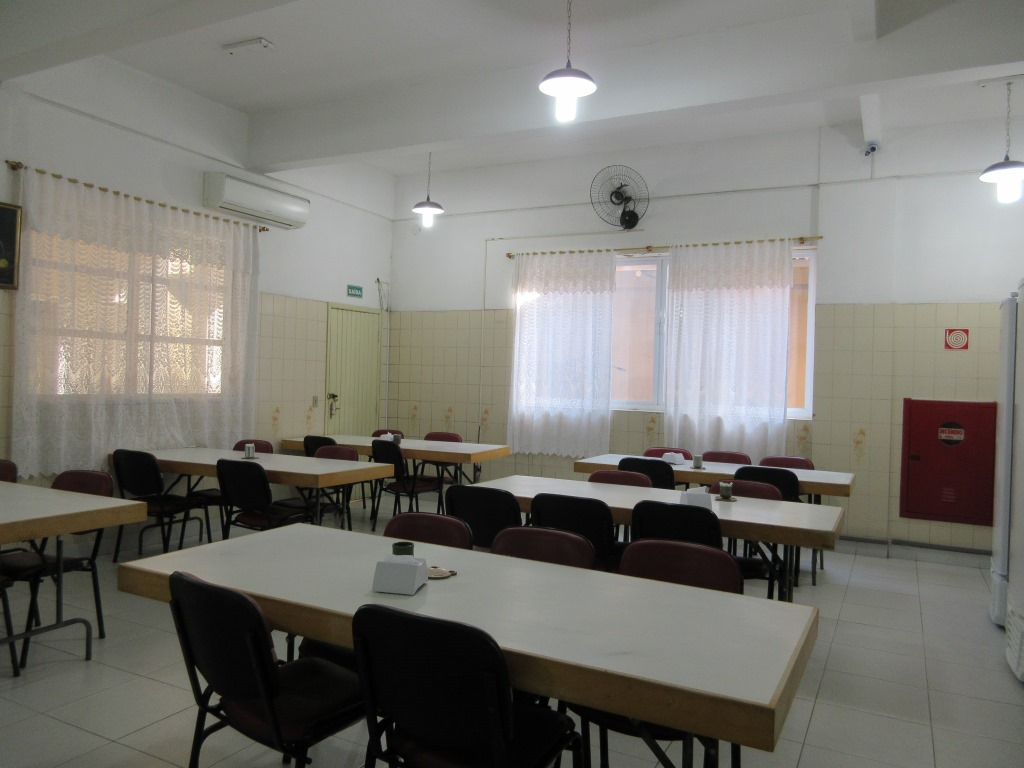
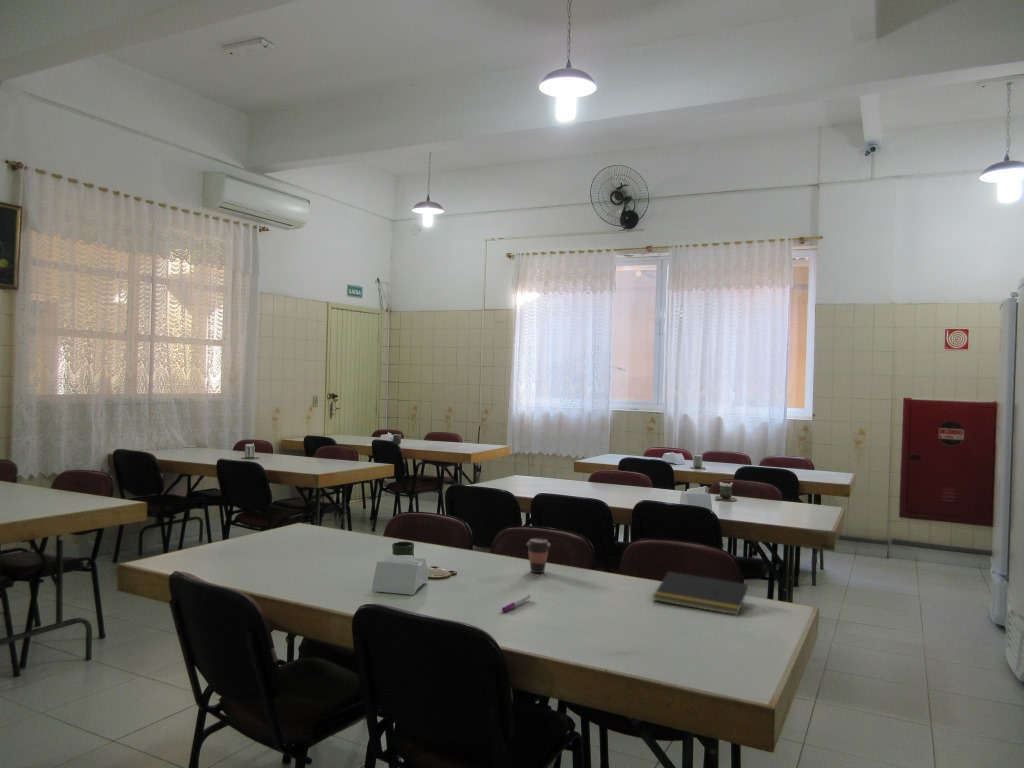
+ coffee cup (538, 555)
+ pen (516, 602)
+ notepad (700, 592)
